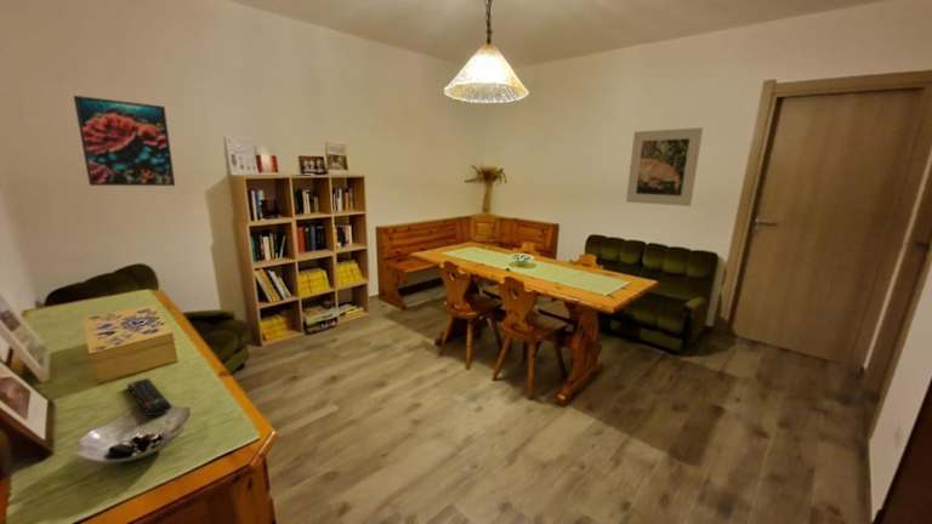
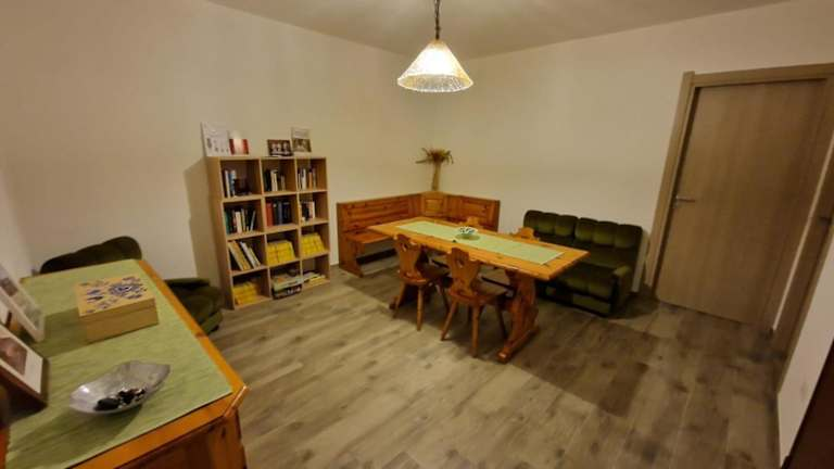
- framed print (127, 144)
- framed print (661, 167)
- remote control (148, 395)
